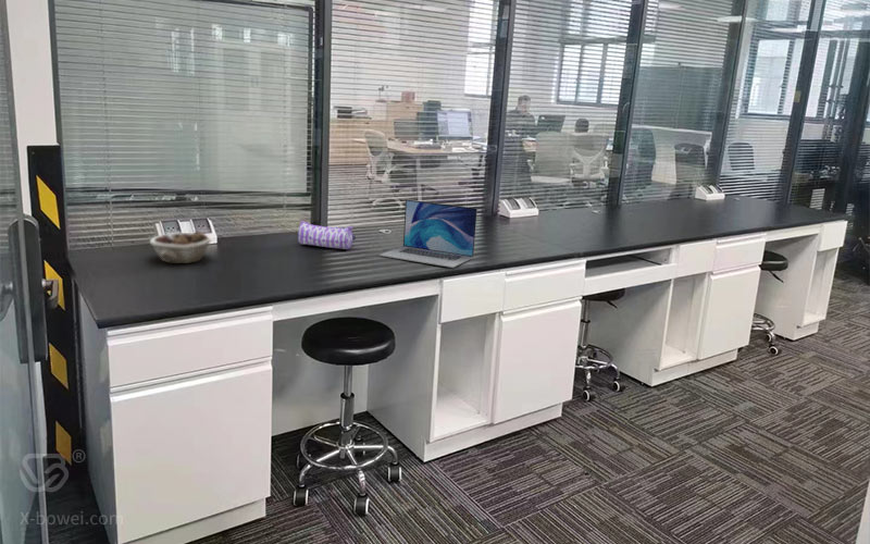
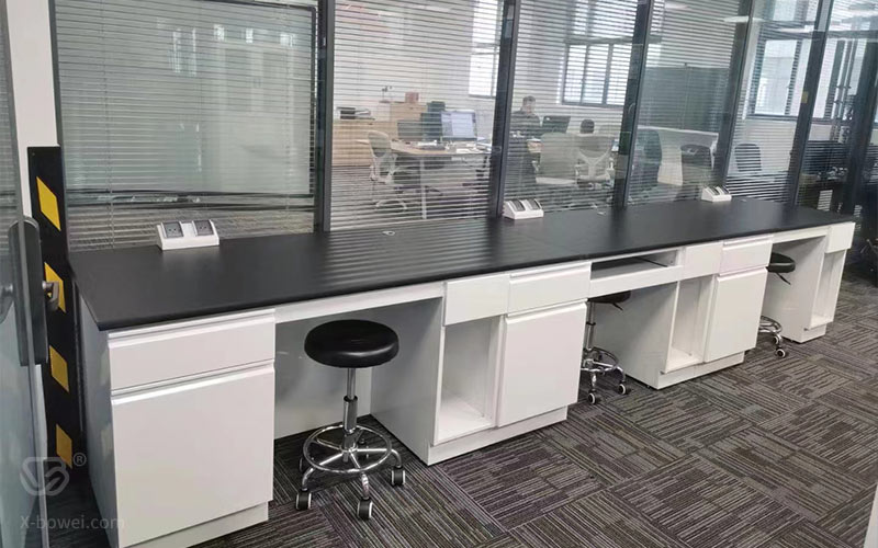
- laptop (427, 232)
- pencil case (325, 235)
- succulent planter (181, 245)
